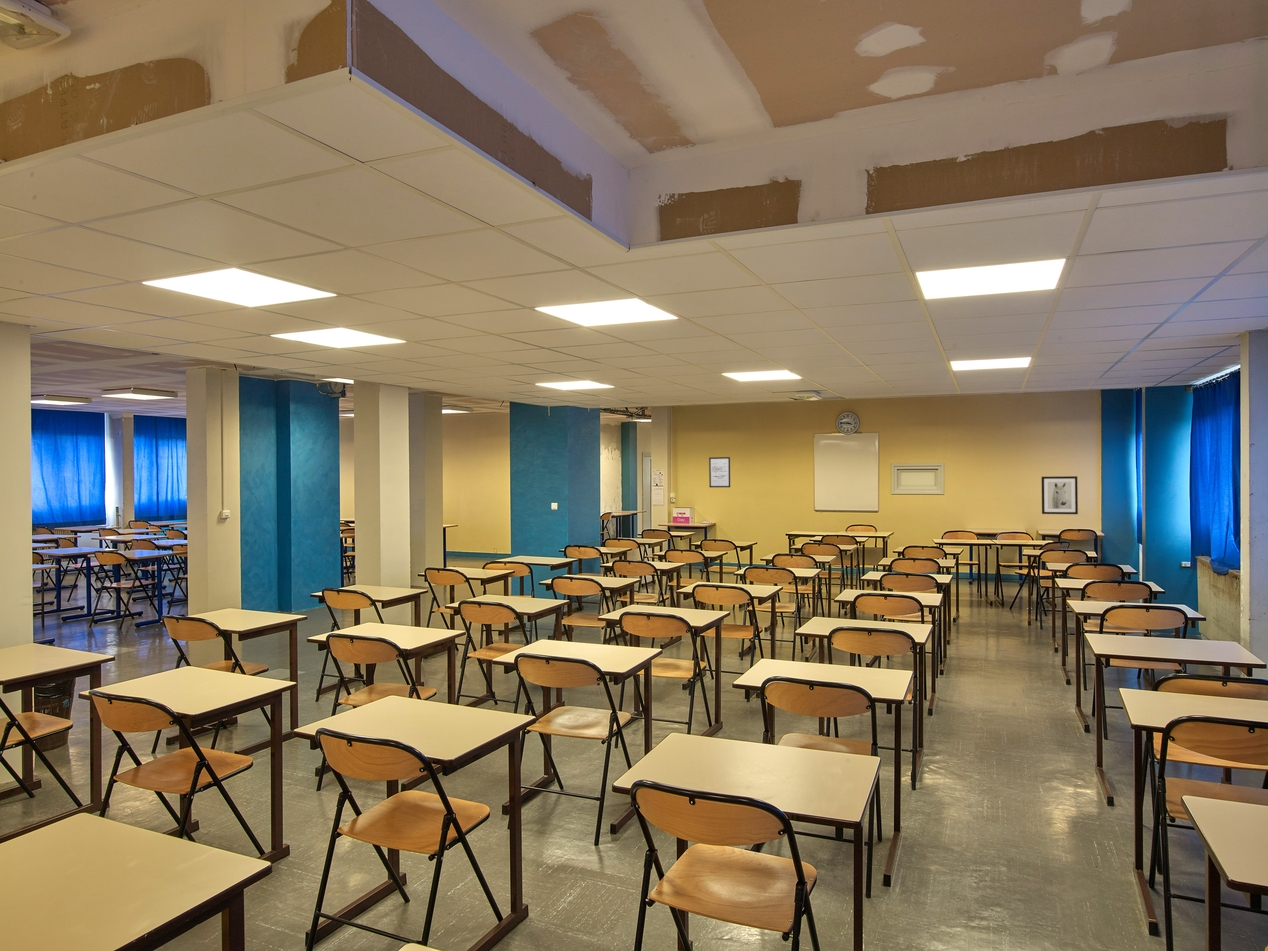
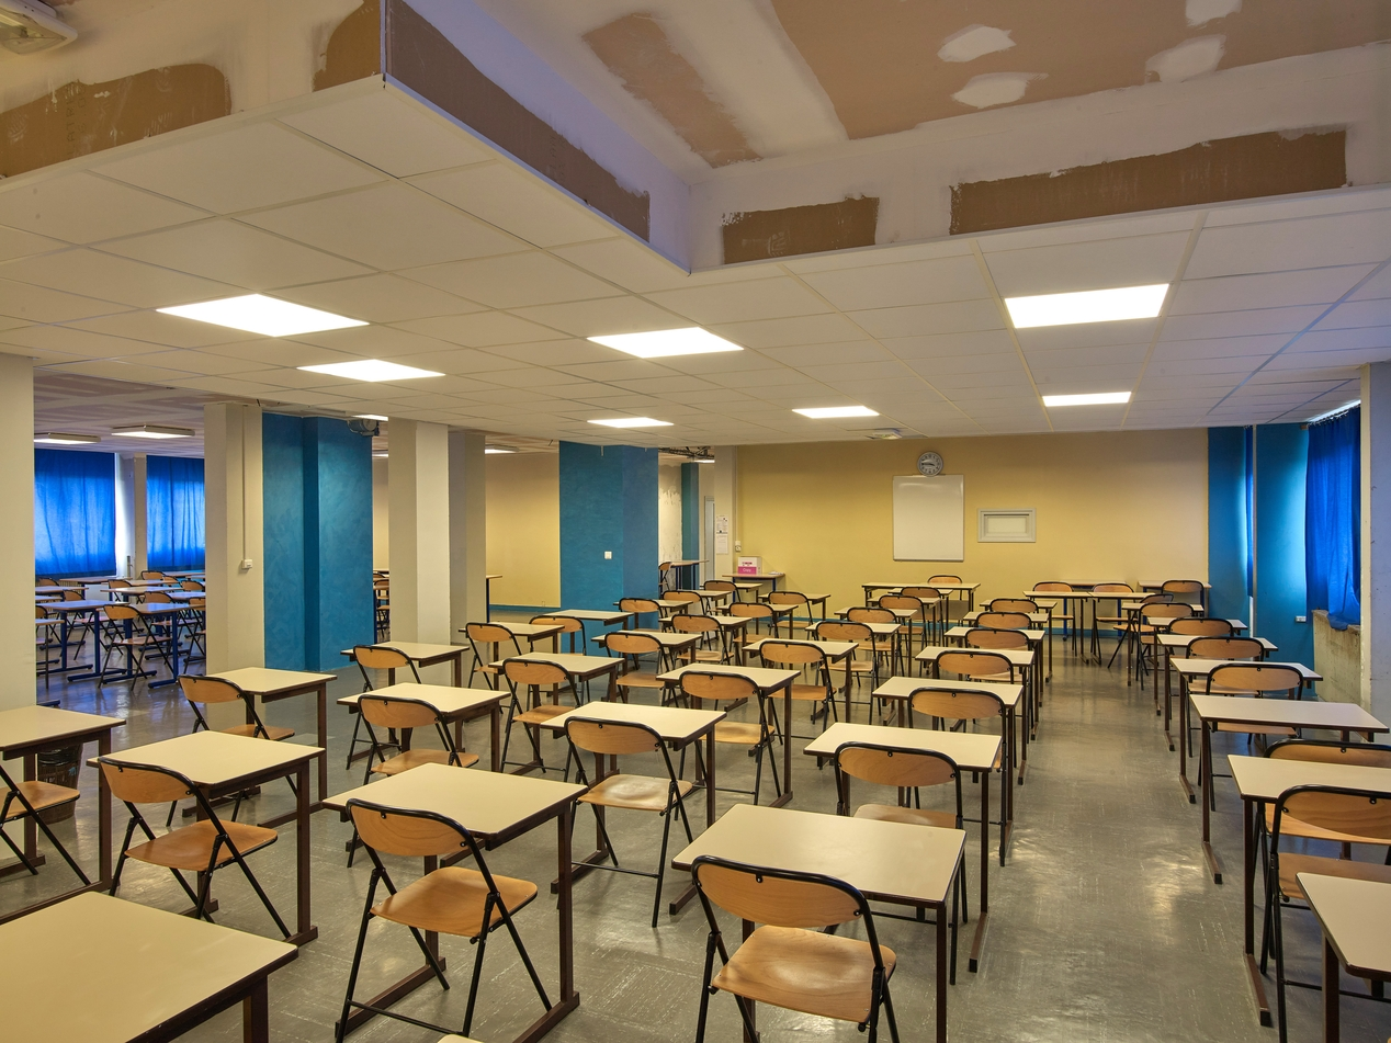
- wall art (719, 472)
- wall art (1059, 495)
